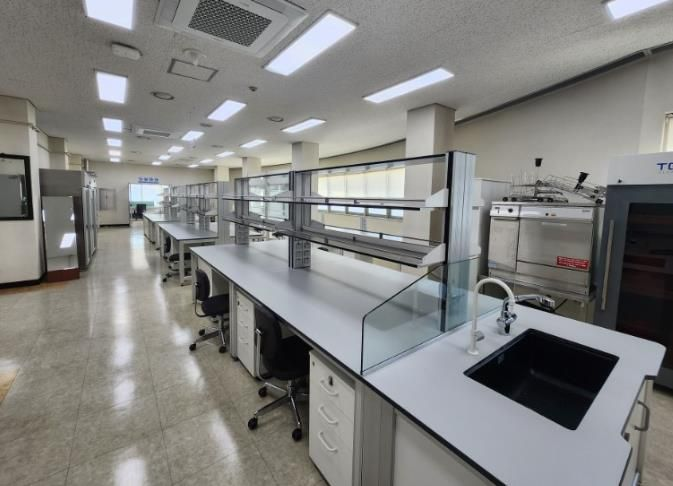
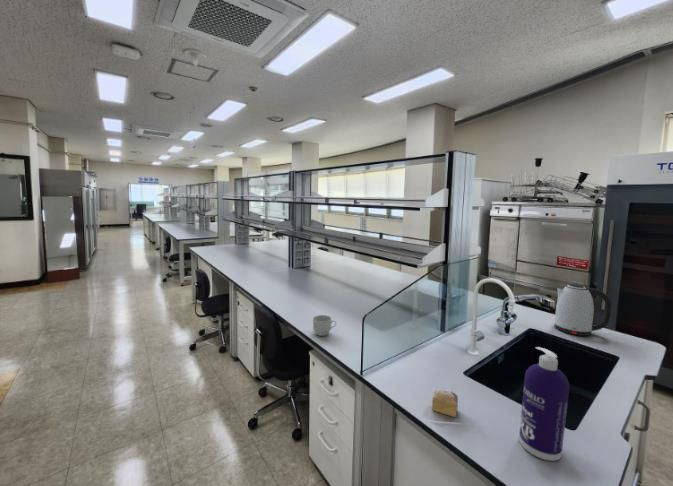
+ mug (324, 325)
+ spray bottle (544, 400)
+ kettle (582, 308)
+ cake slice (445, 400)
